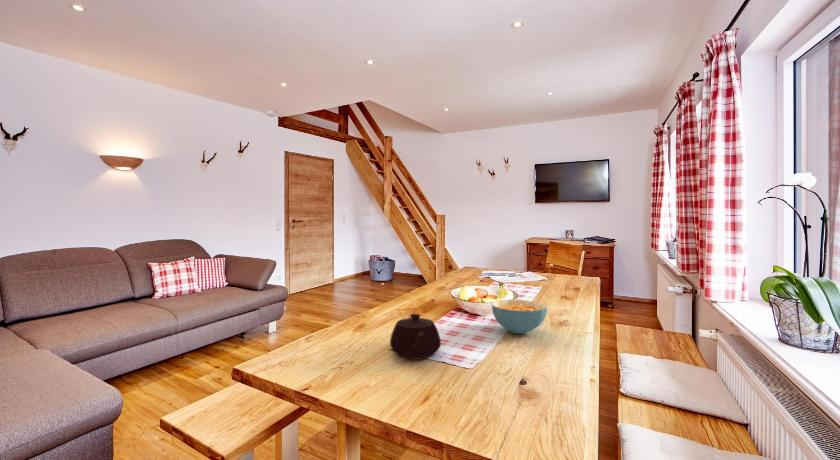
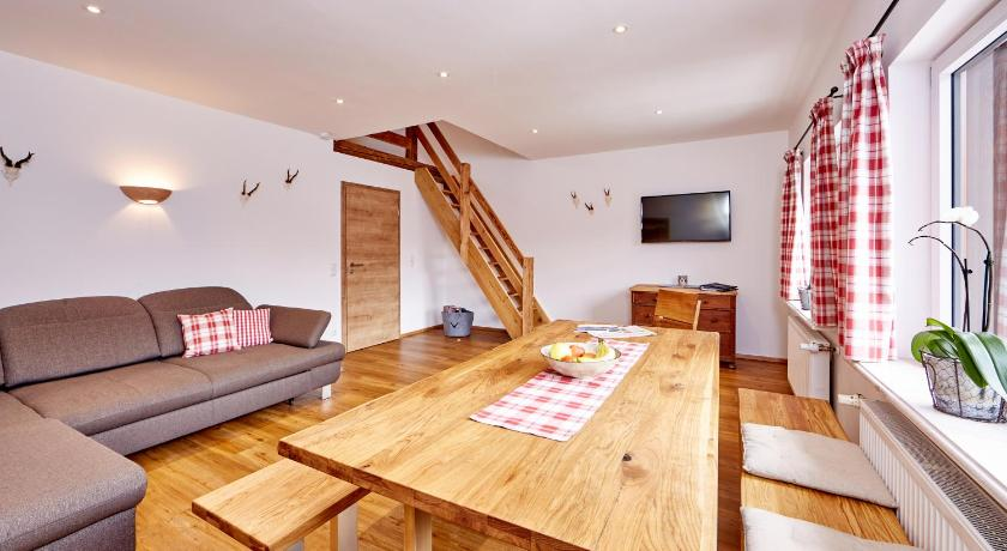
- cereal bowl (518, 318)
- teapot (415, 334)
